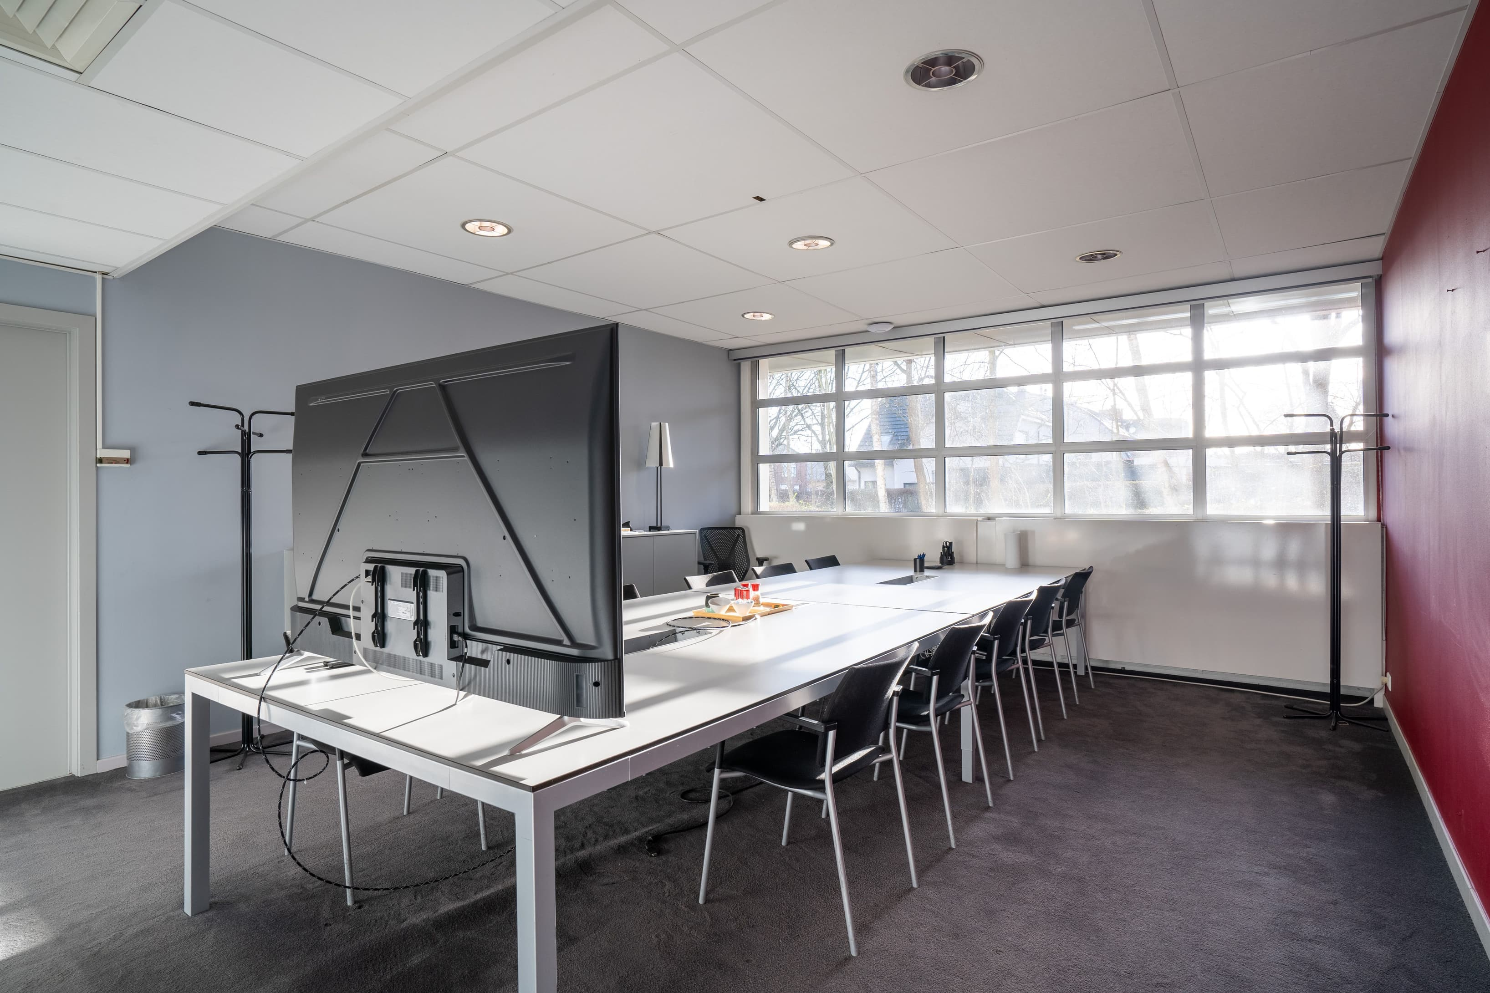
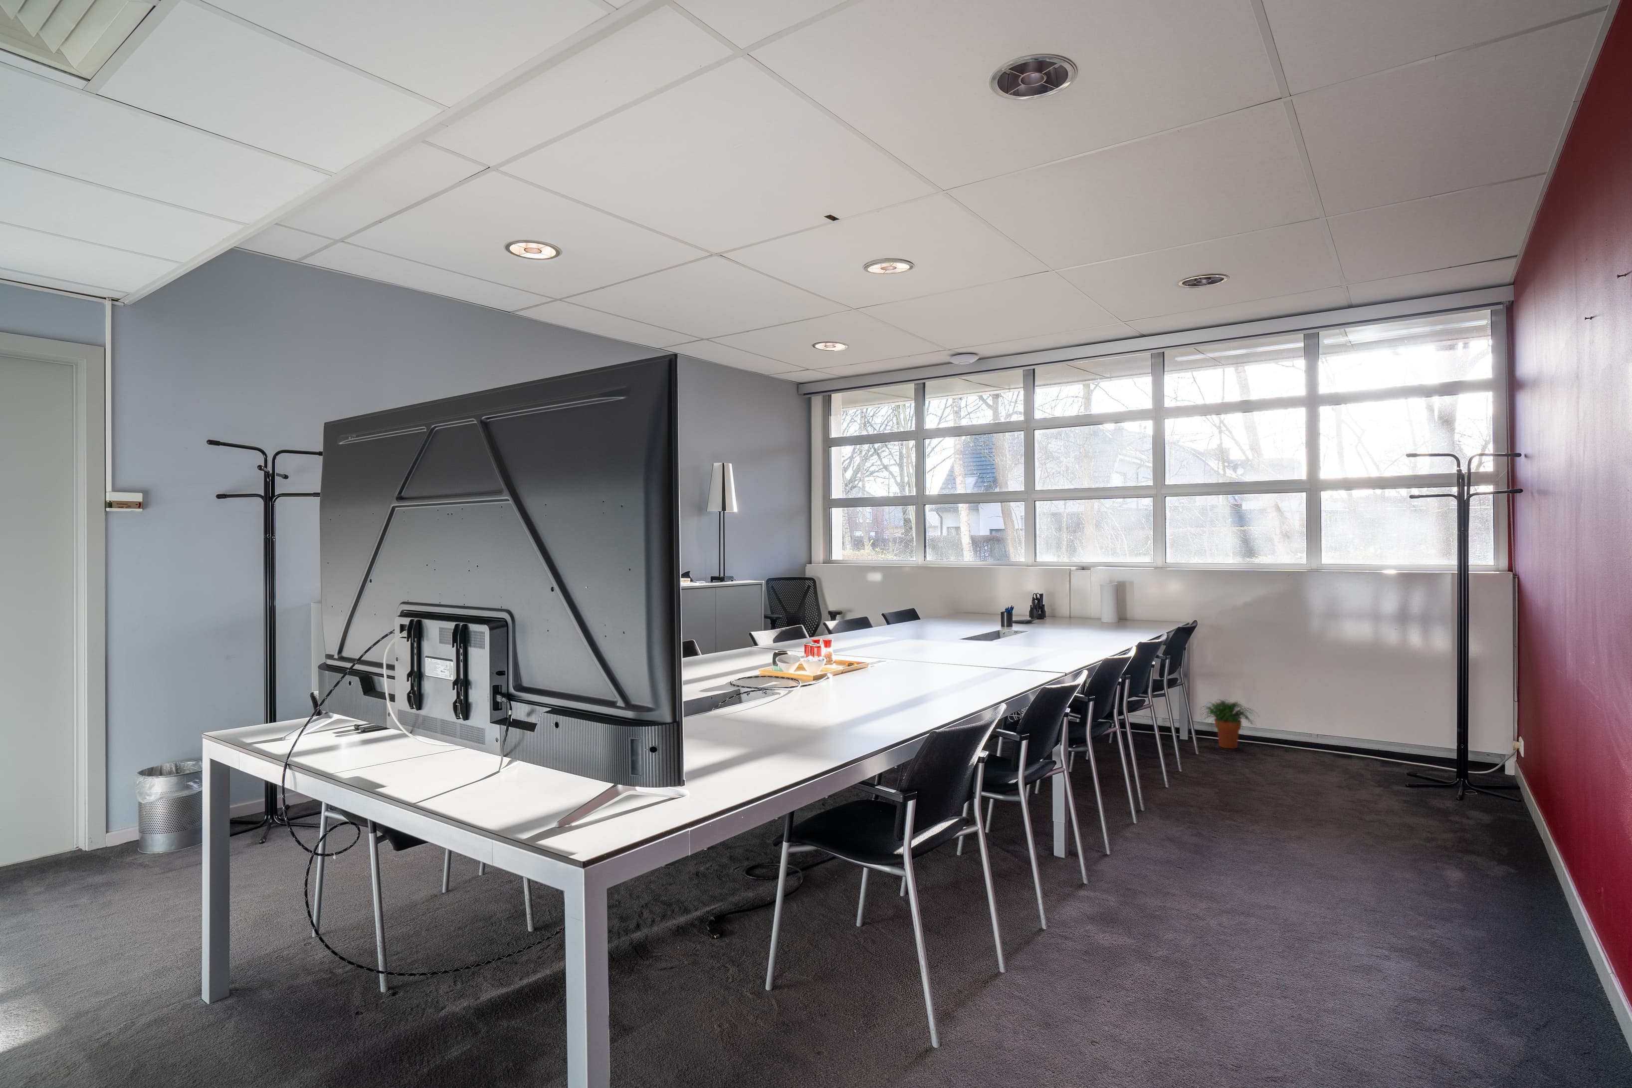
+ potted plant (1228, 724)
